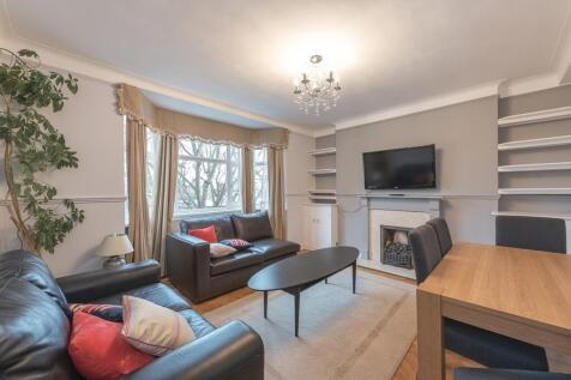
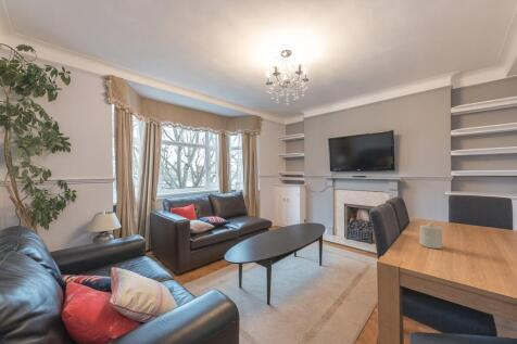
+ candle (430, 233)
